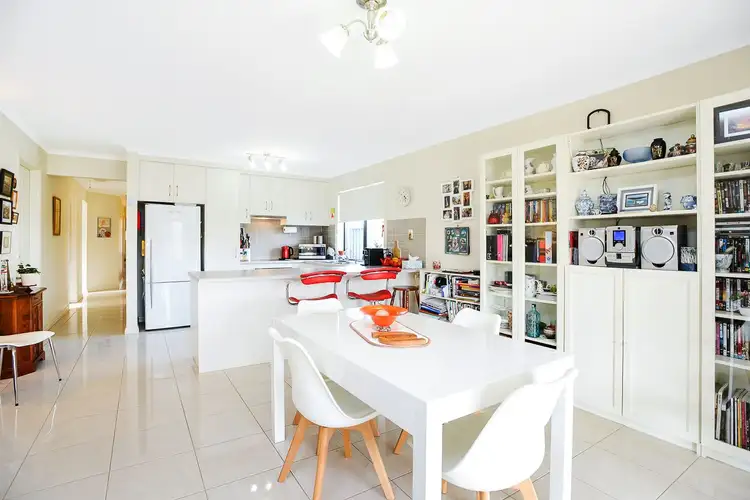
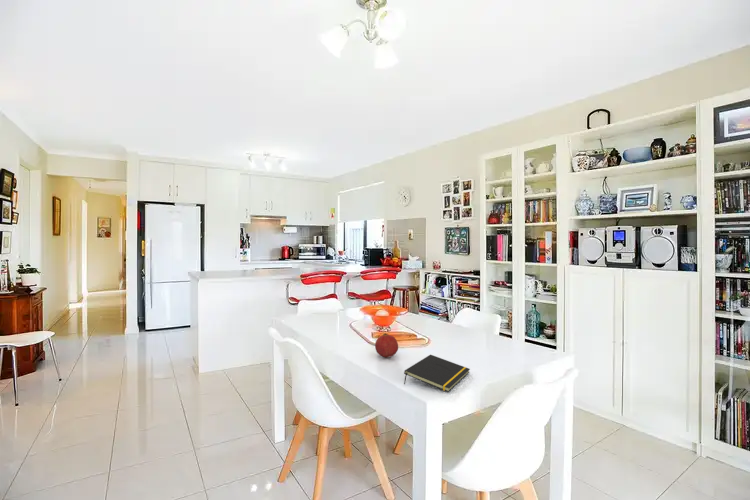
+ notepad (438, 371)
+ fruit (386, 345)
